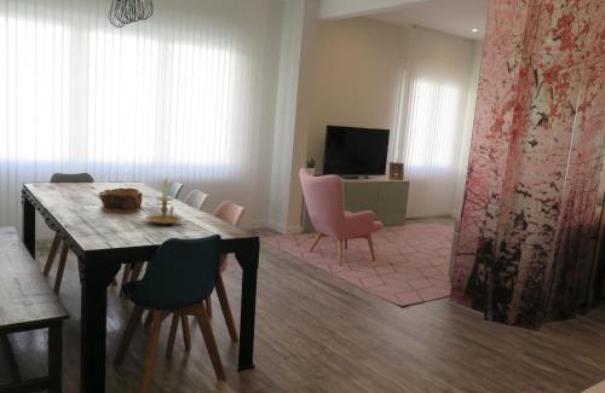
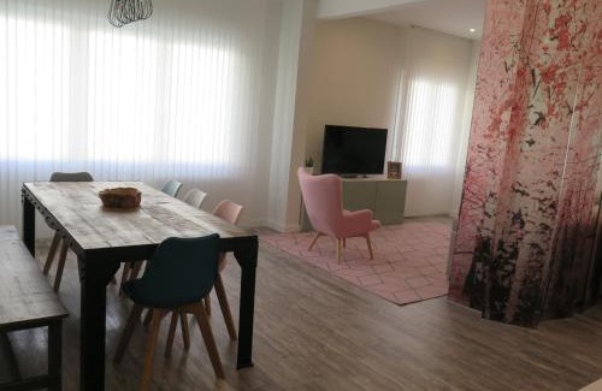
- candle holder (165, 201)
